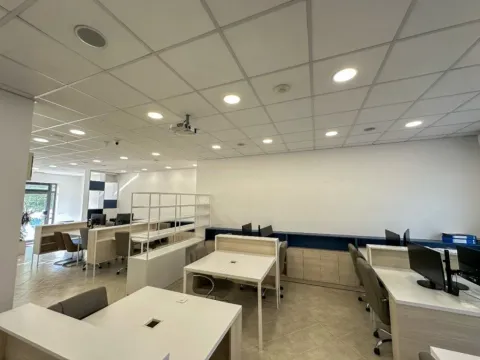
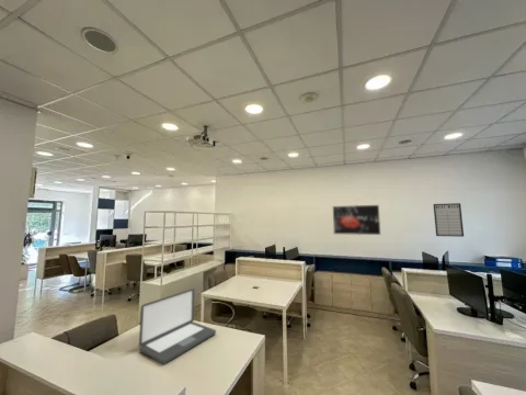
+ writing board (447, 219)
+ laptop (181, 319)
+ wall art (355, 219)
